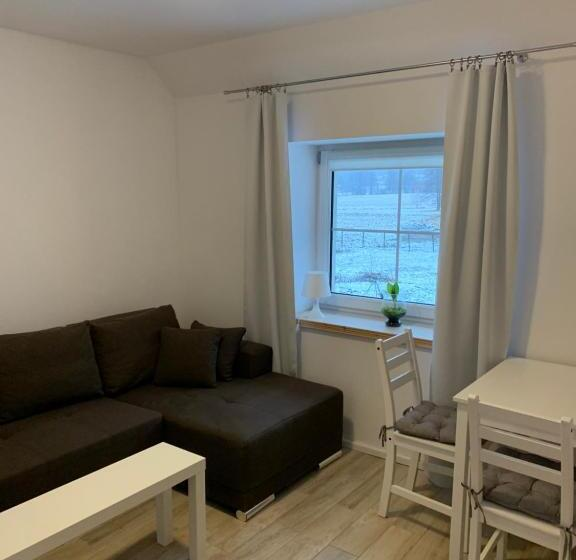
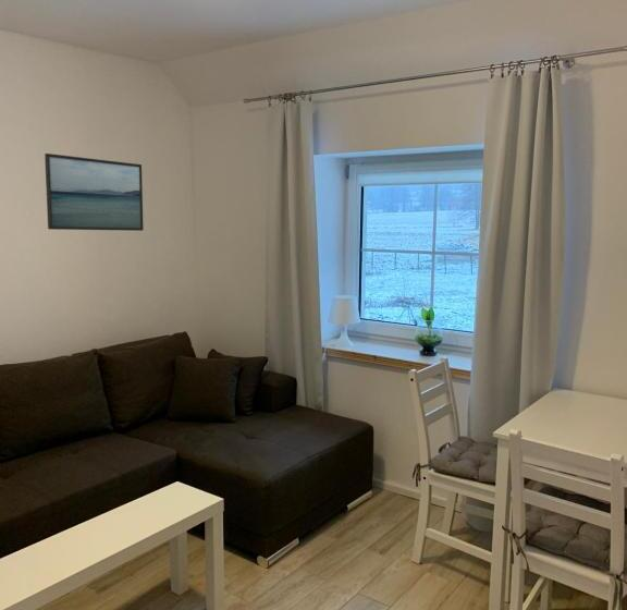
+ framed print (97, 194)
